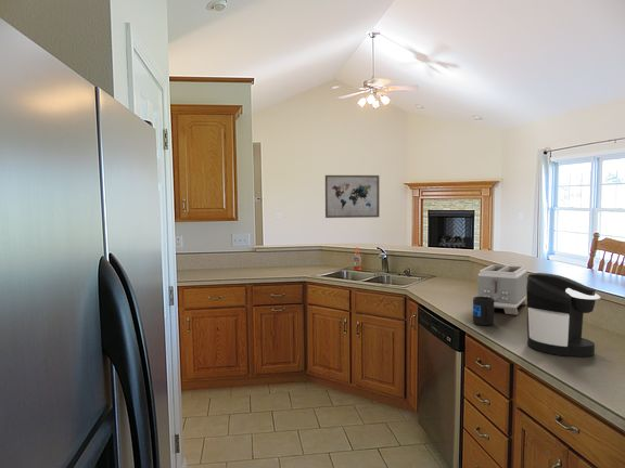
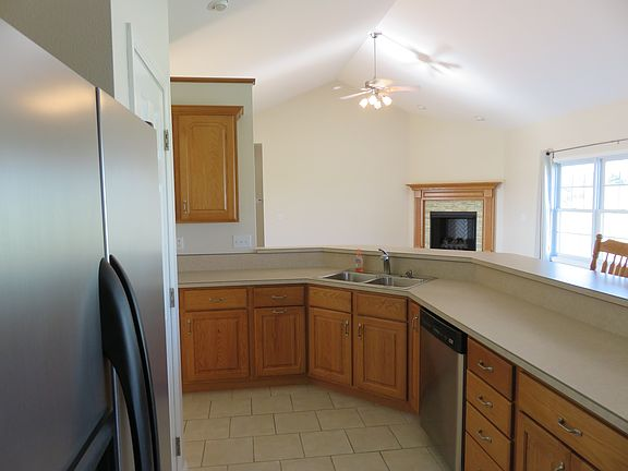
- mug (484, 311)
- coffee maker (562, 312)
- toaster (501, 288)
- wall art (352, 196)
